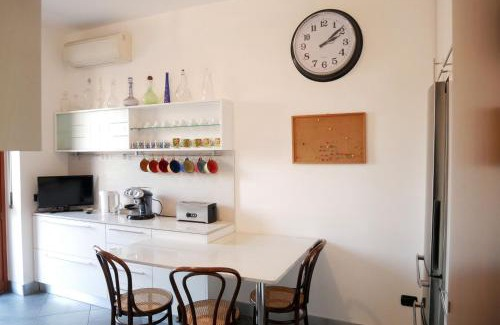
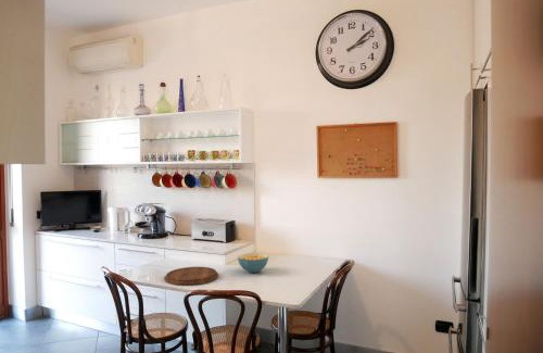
+ cereal bowl (253, 263)
+ cutting board (191, 275)
